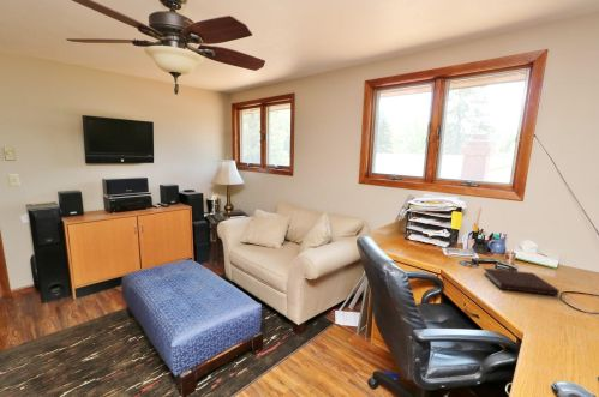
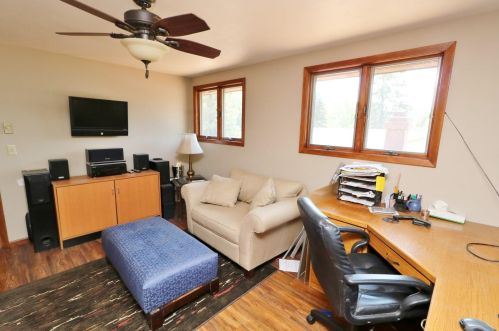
- notebook (516, 281)
